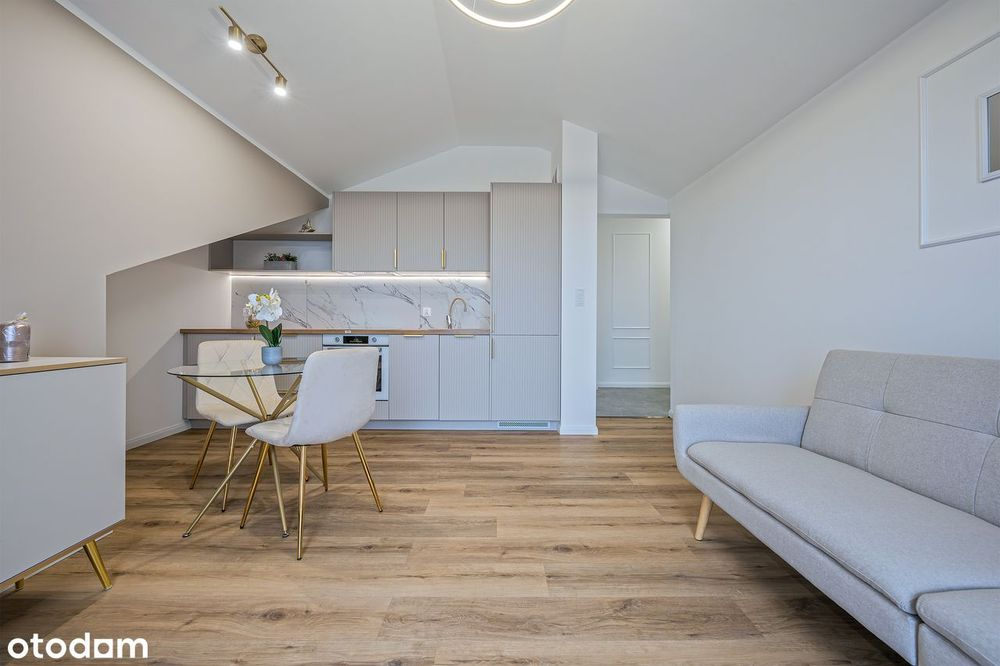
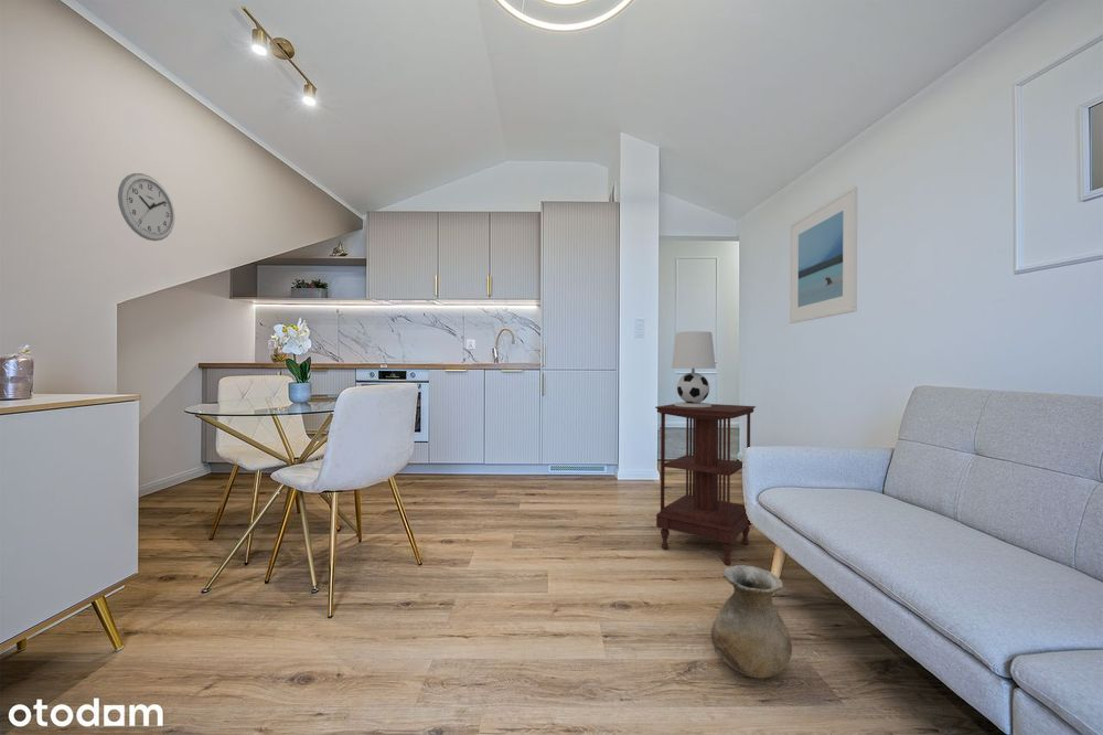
+ side table (705, 476)
+ vase (749, 621)
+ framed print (818, 263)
+ wall clock (149, 207)
+ table lamp (693, 369)
